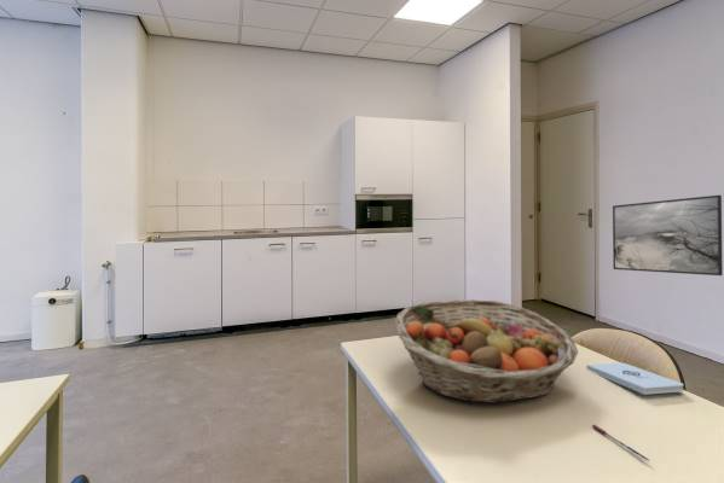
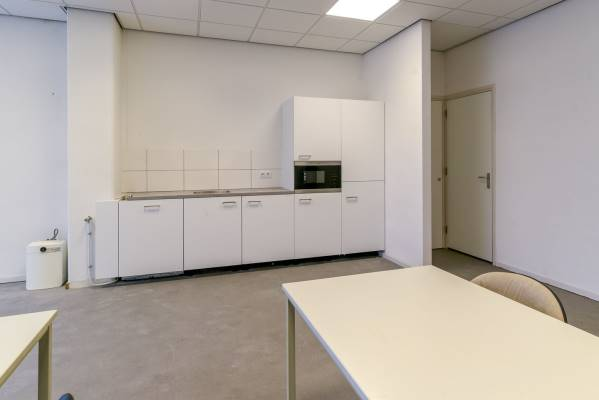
- notepad (632, 377)
- fruit basket (482, 344)
- pen (618, 441)
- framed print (660, 235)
